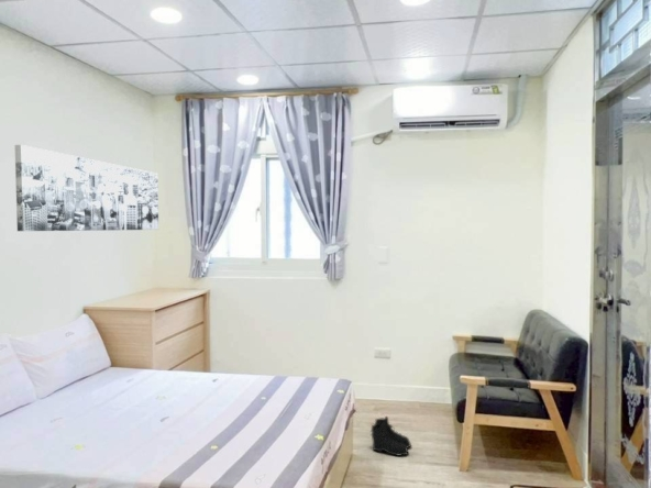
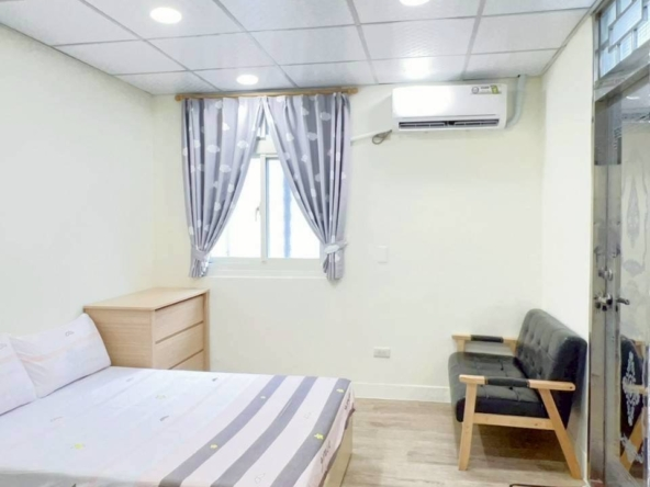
- boots (390, 434)
- wall art (101, 196)
